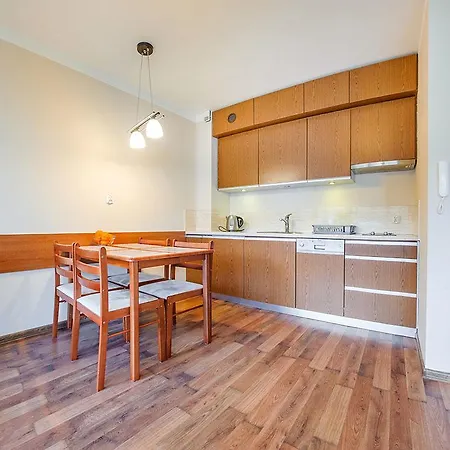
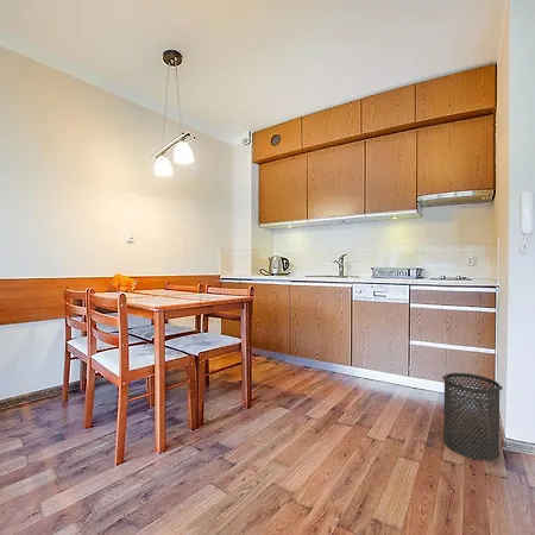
+ trash can (471, 413)
